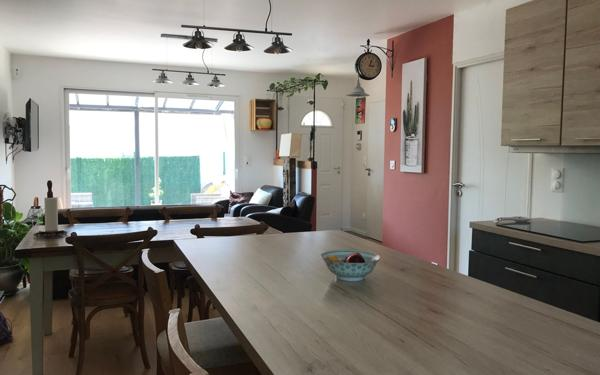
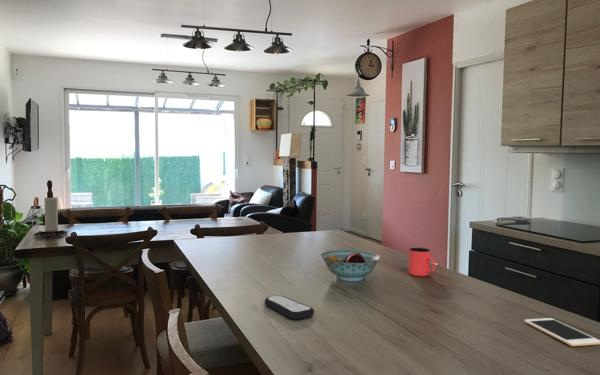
+ remote control (287, 306)
+ cell phone (560, 331)
+ cup (422, 263)
